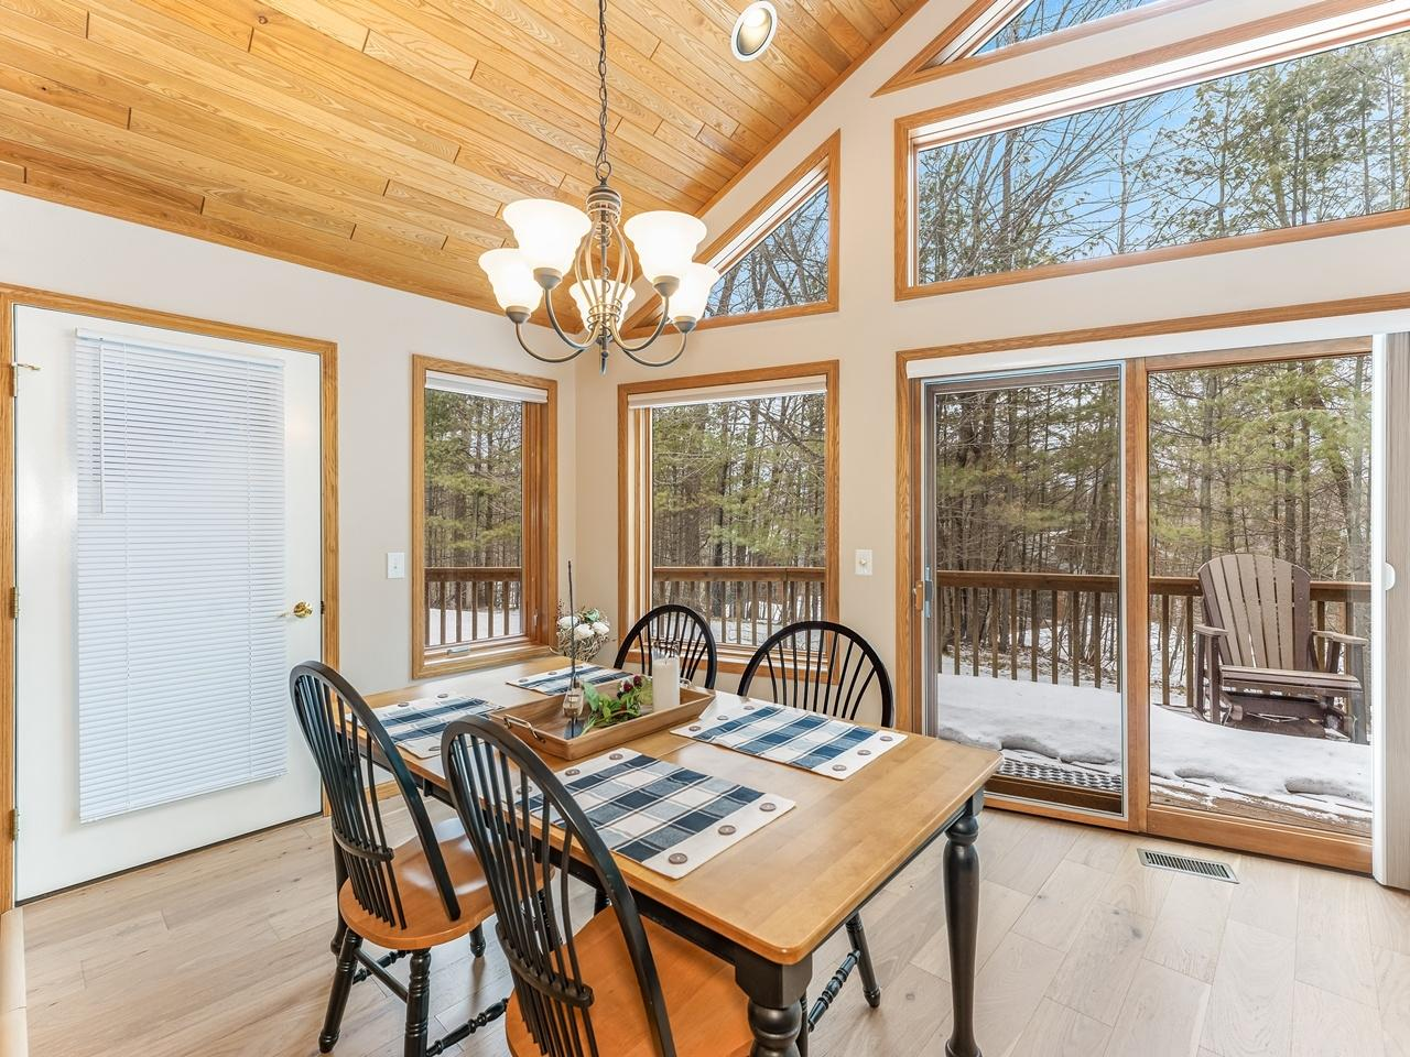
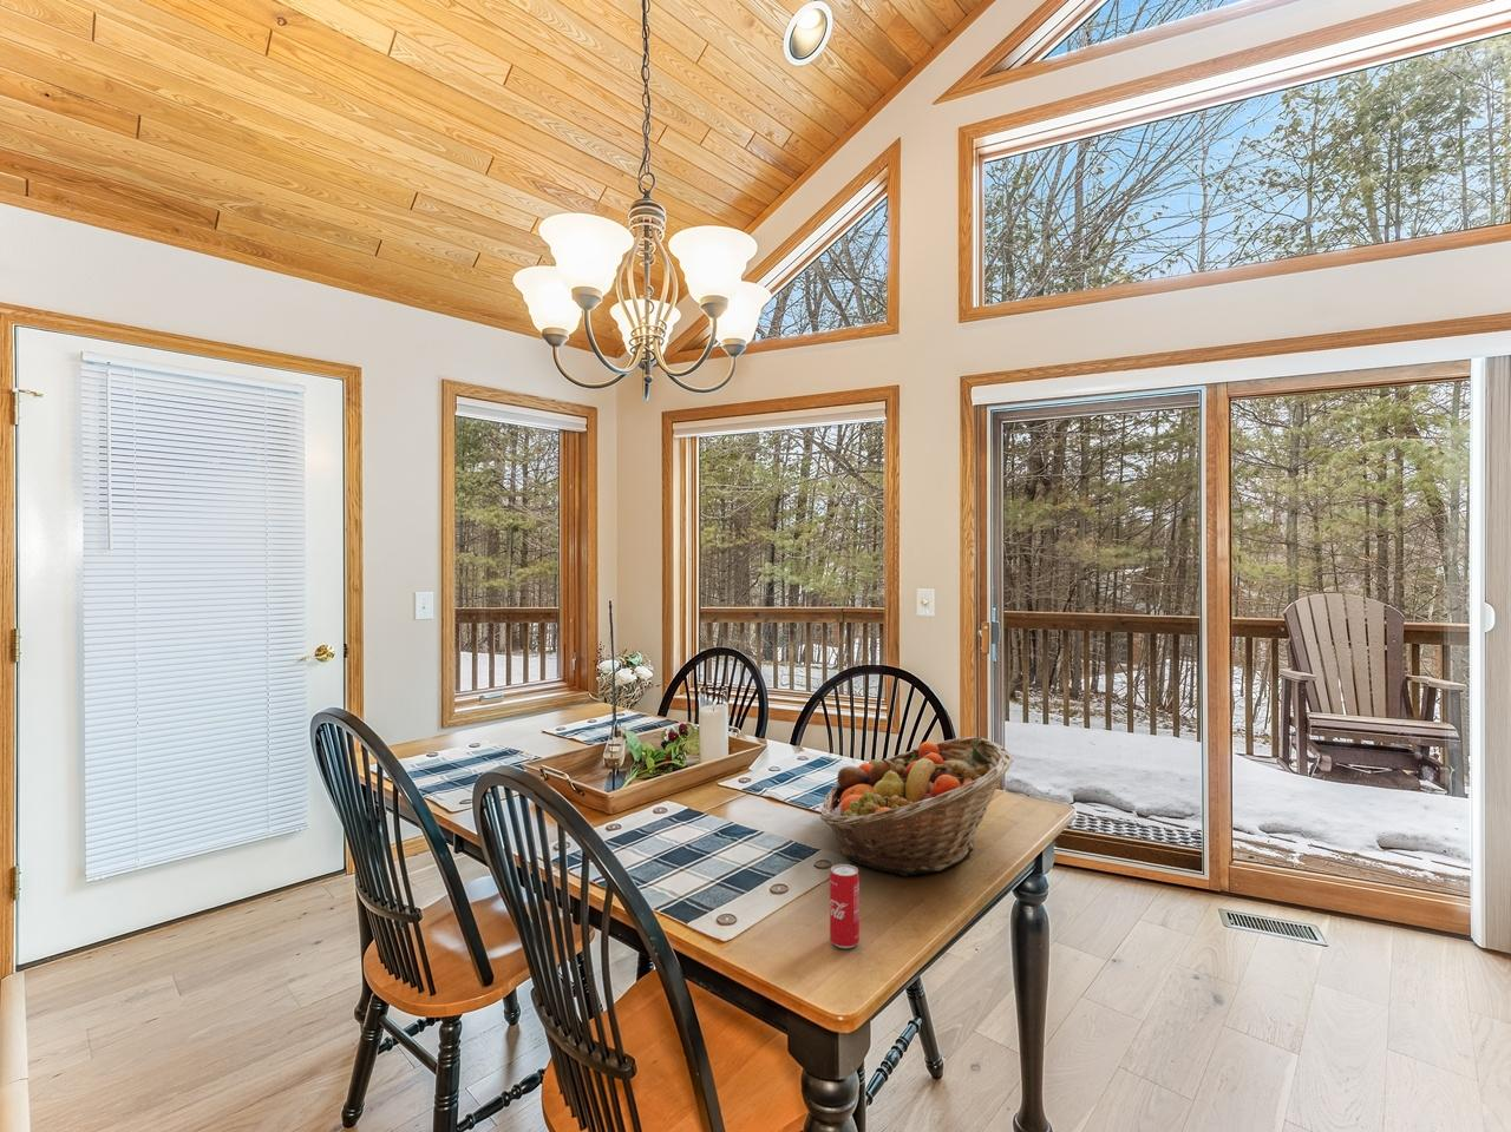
+ fruit basket (914, 794)
+ beverage can (844, 906)
